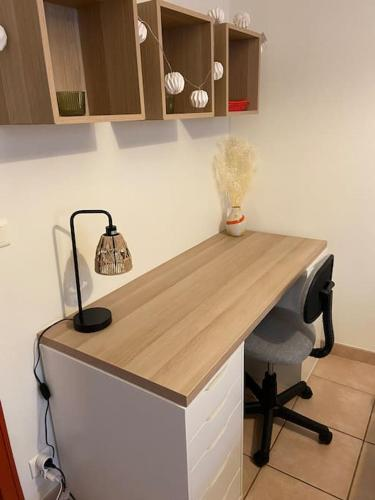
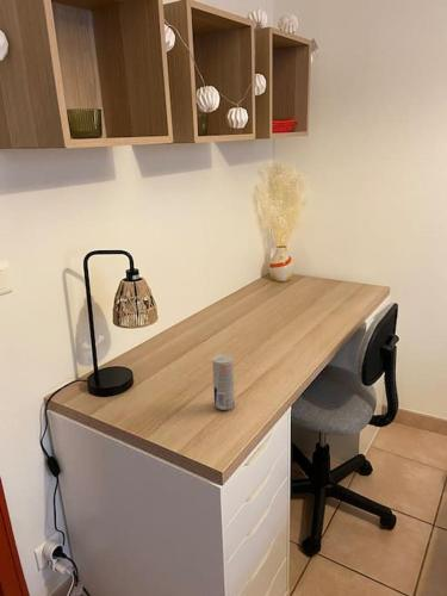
+ beverage can (223, 381)
